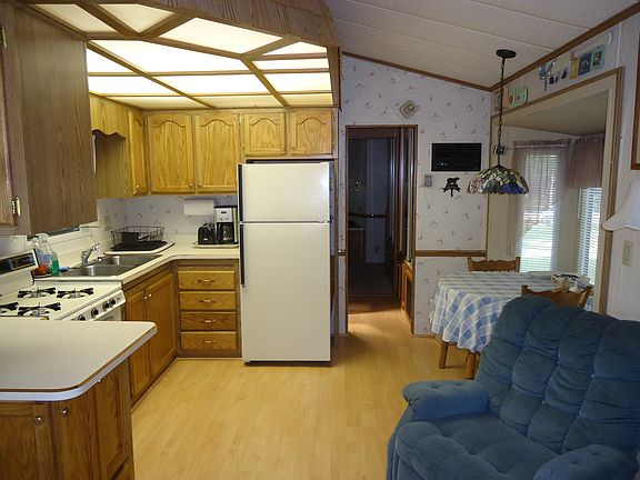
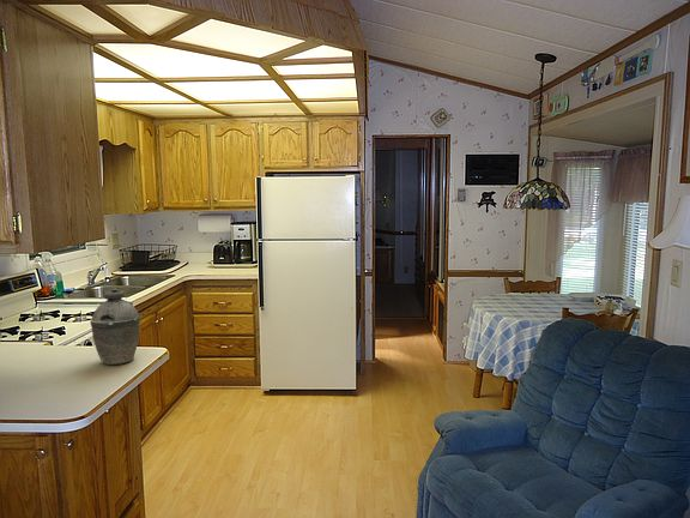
+ kettle (115, 324)
